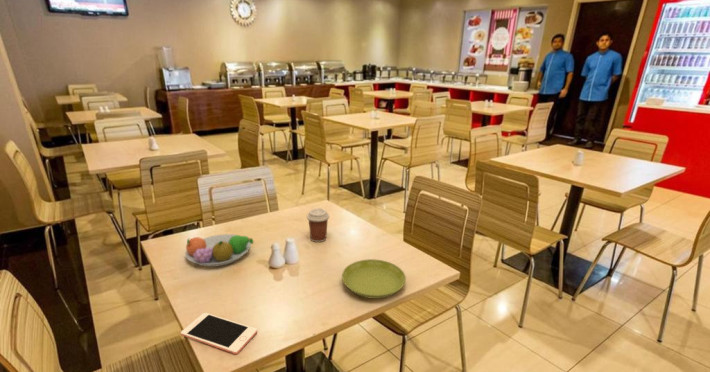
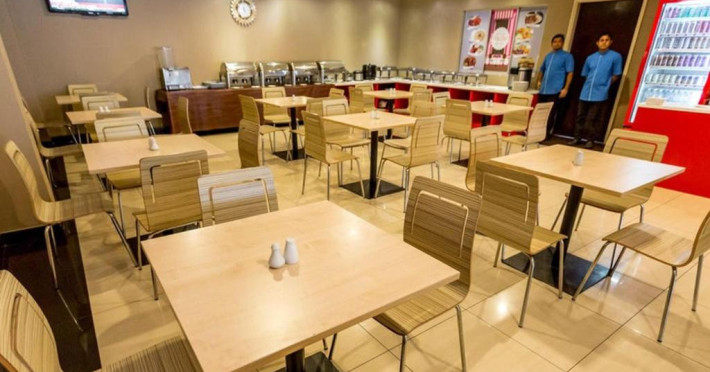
- saucer (373, 279)
- cell phone (219, 332)
- fruit bowl (220, 243)
- coffee cup (318, 225)
